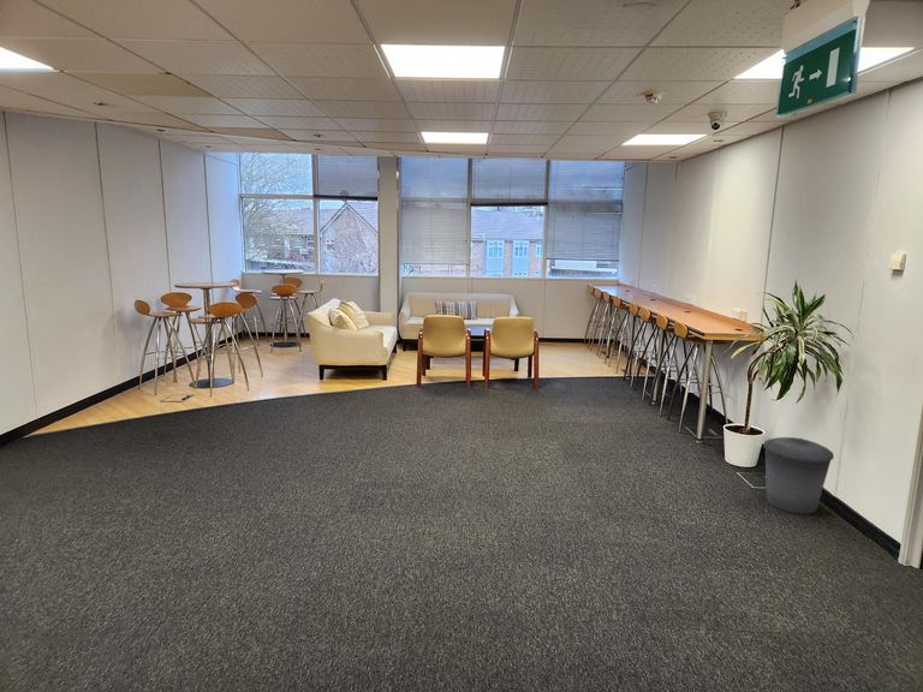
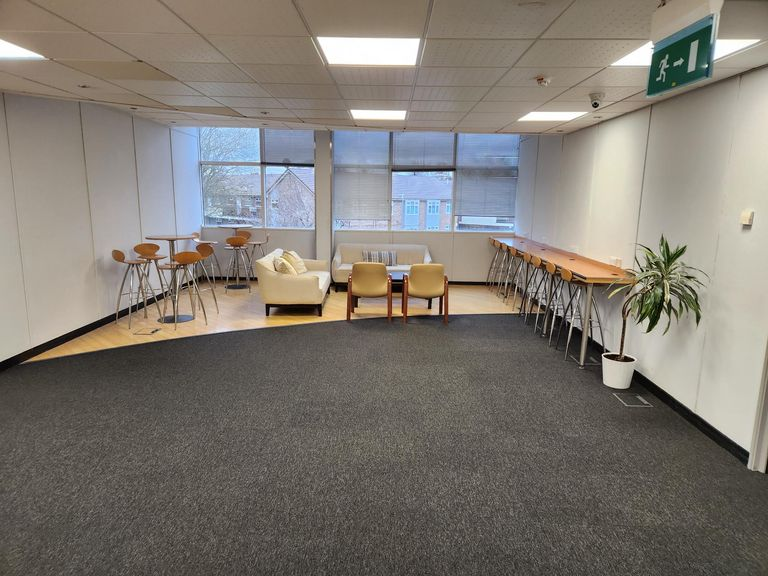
- trash can (794, 471)
